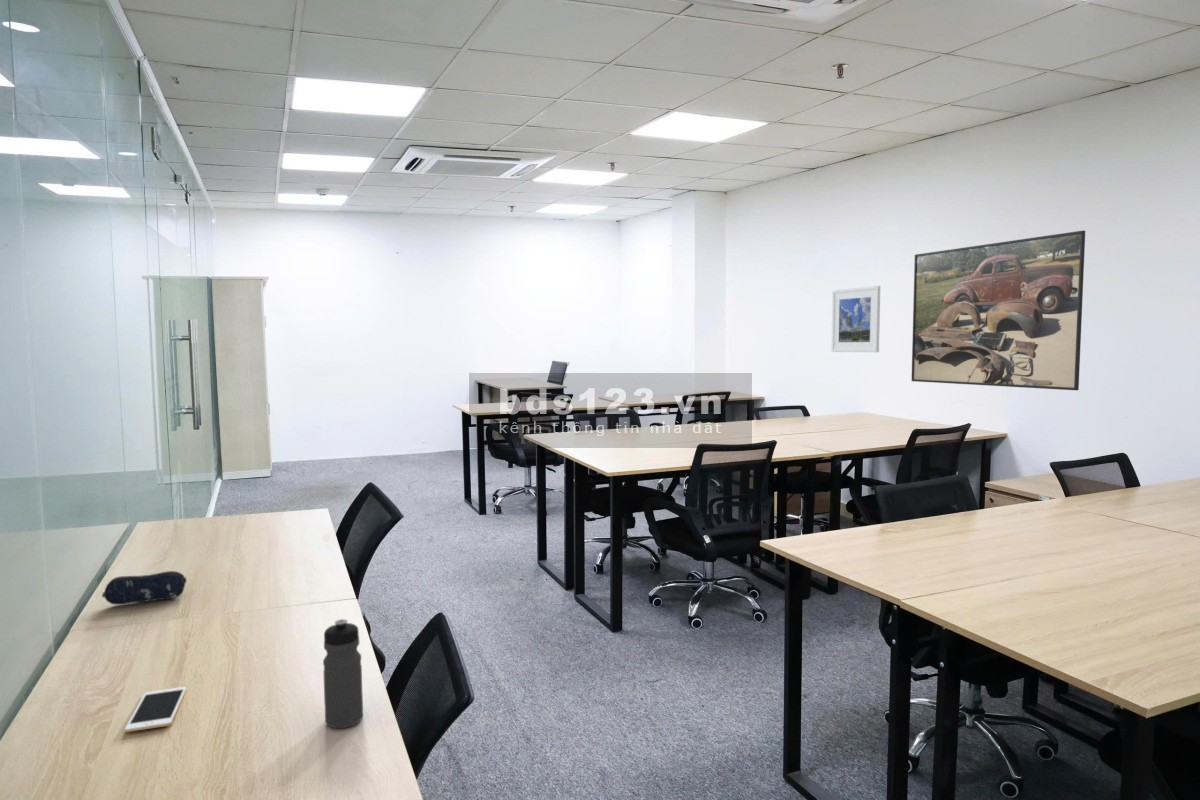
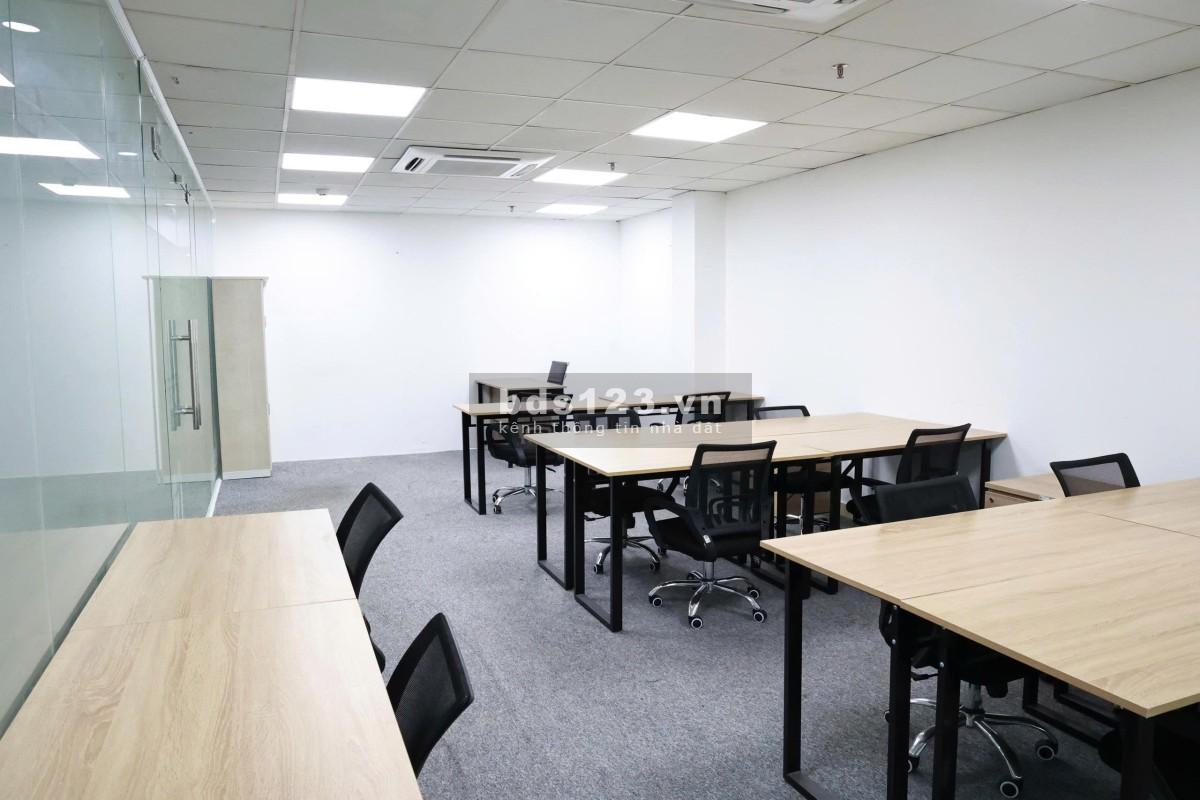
- cell phone (157, 708)
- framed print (987, 315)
- water bottle (342, 670)
- pencil case (145, 587)
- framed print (854, 320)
